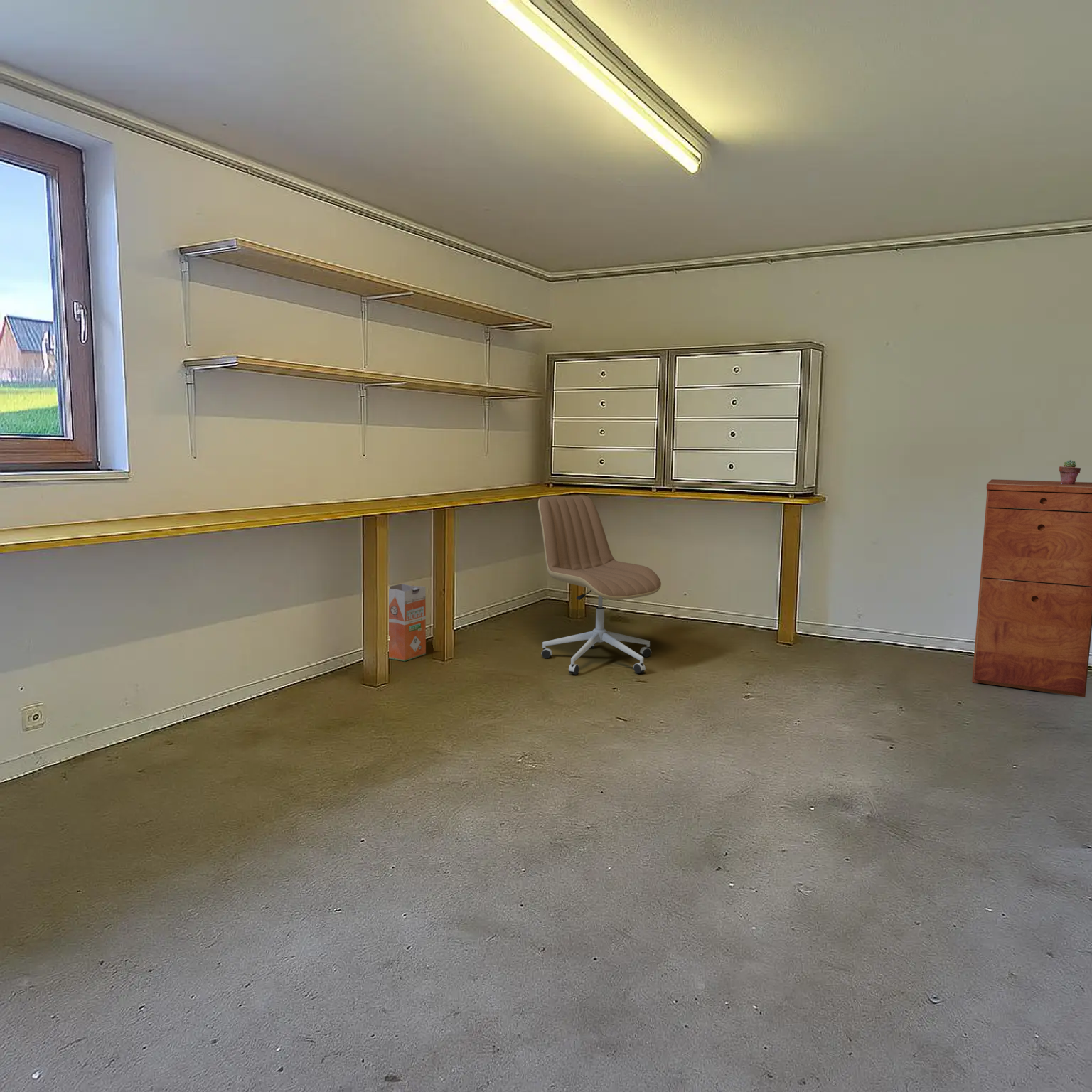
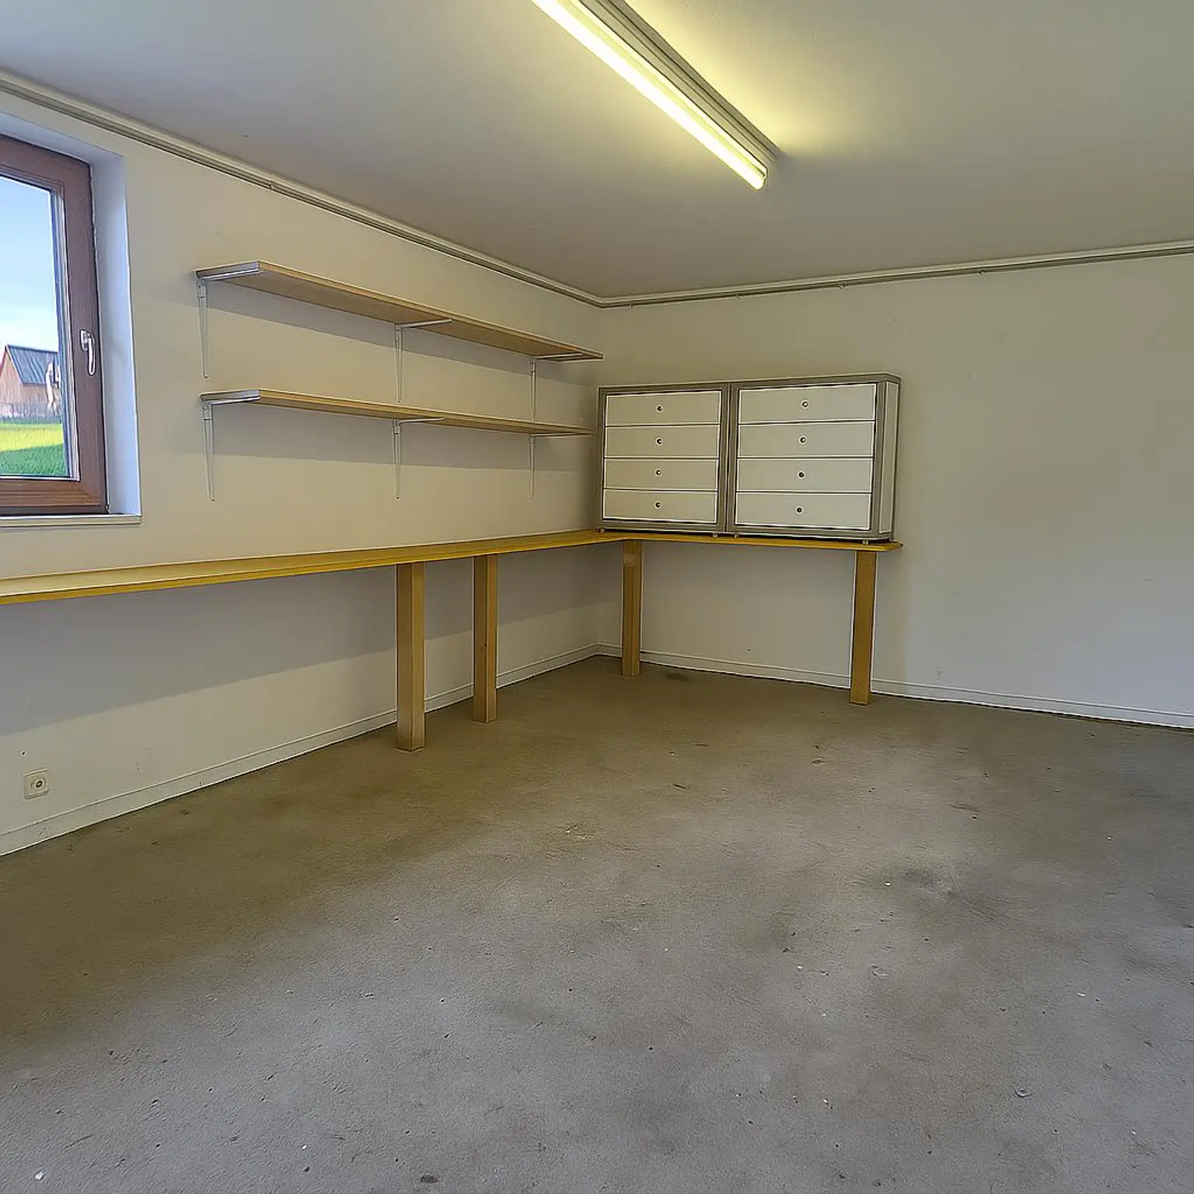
- potted succulent (1069, 471)
- waste bin (405, 620)
- filing cabinet (1035, 581)
- office chair (598, 581)
